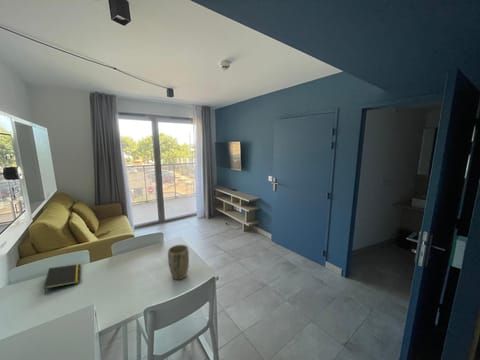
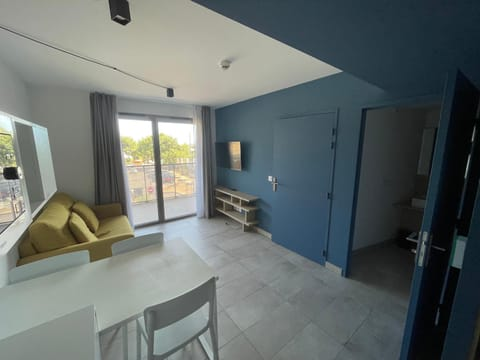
- plant pot (178, 262)
- notepad (64, 275)
